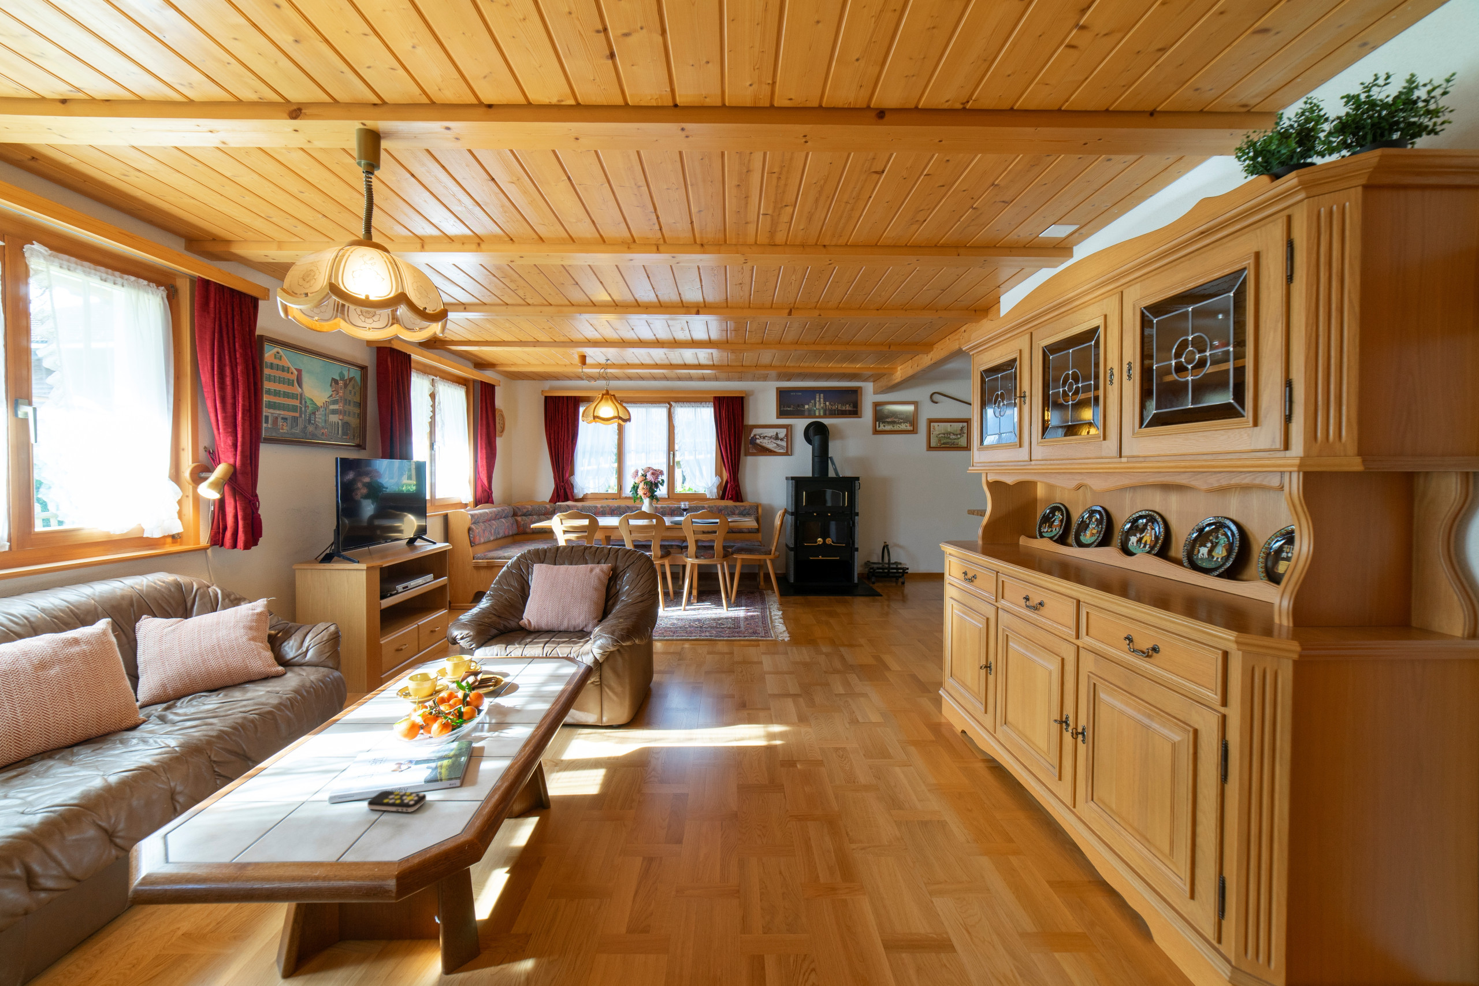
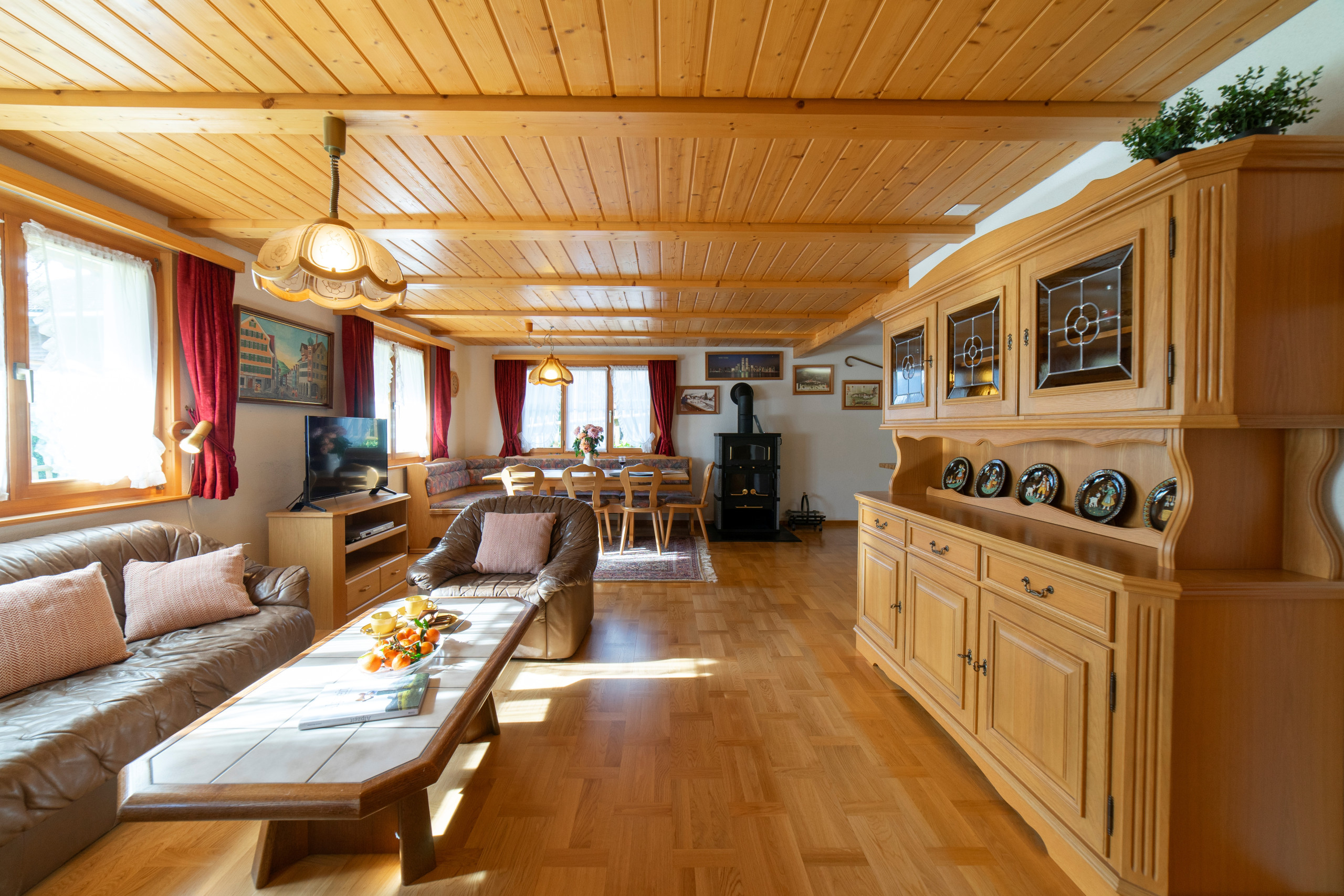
- remote control (397, 801)
